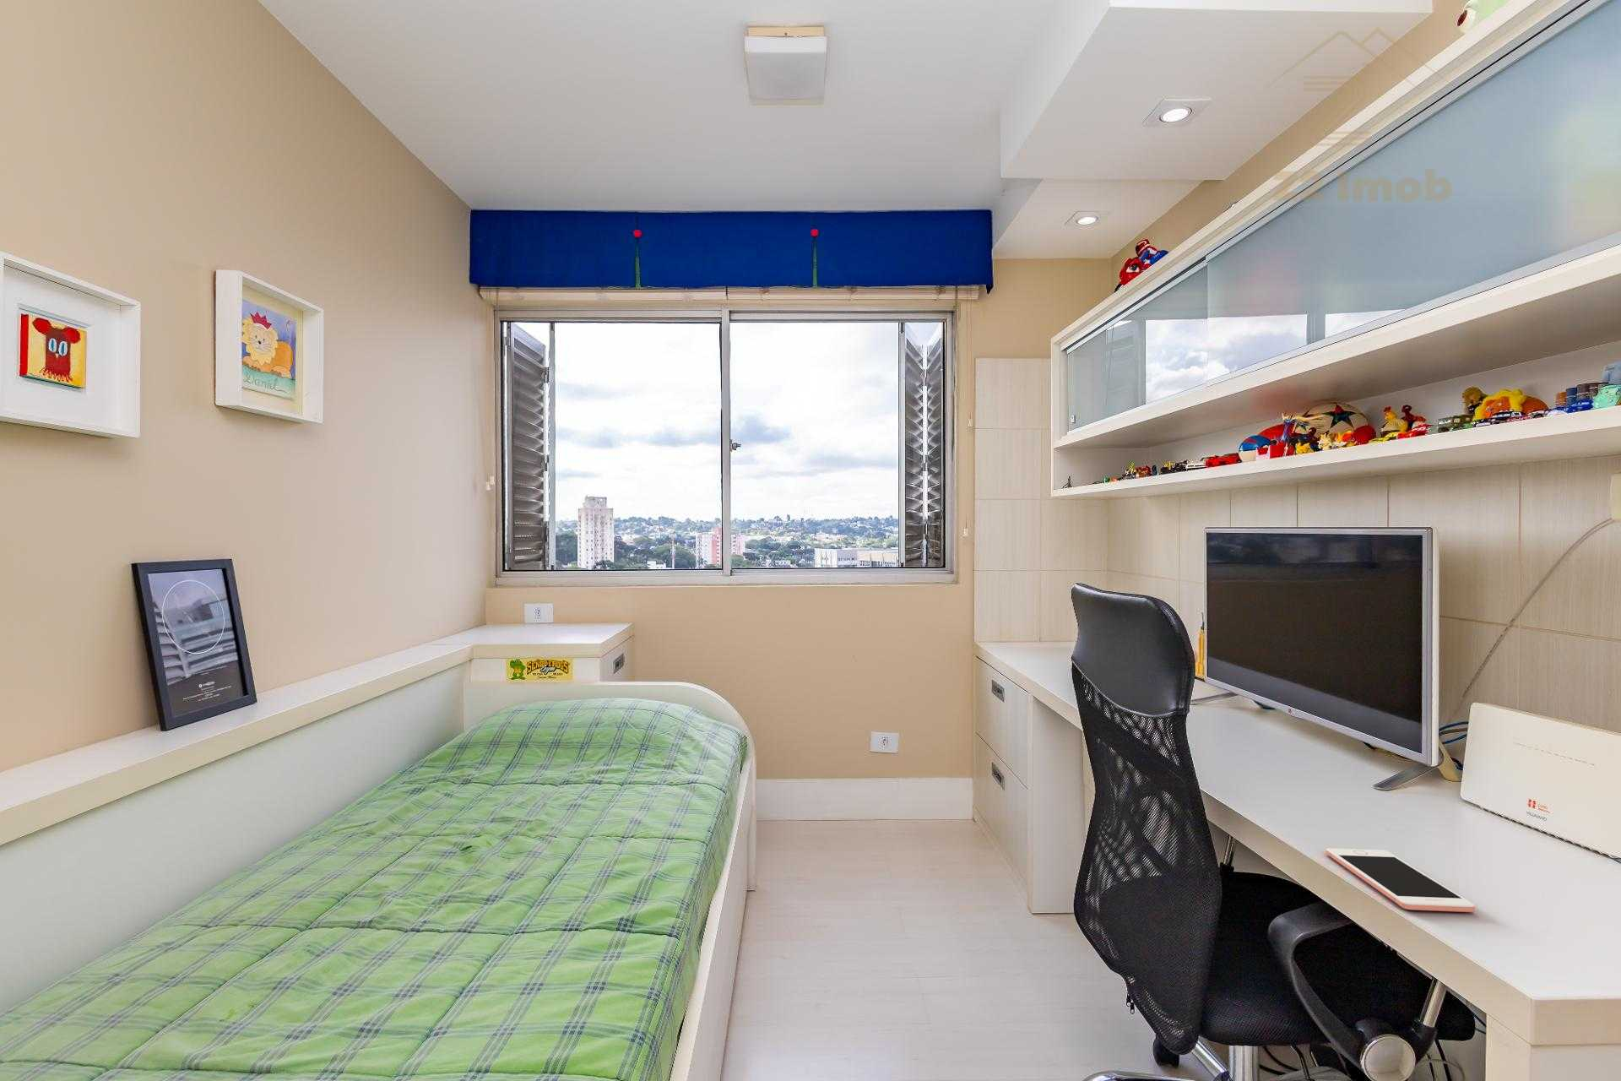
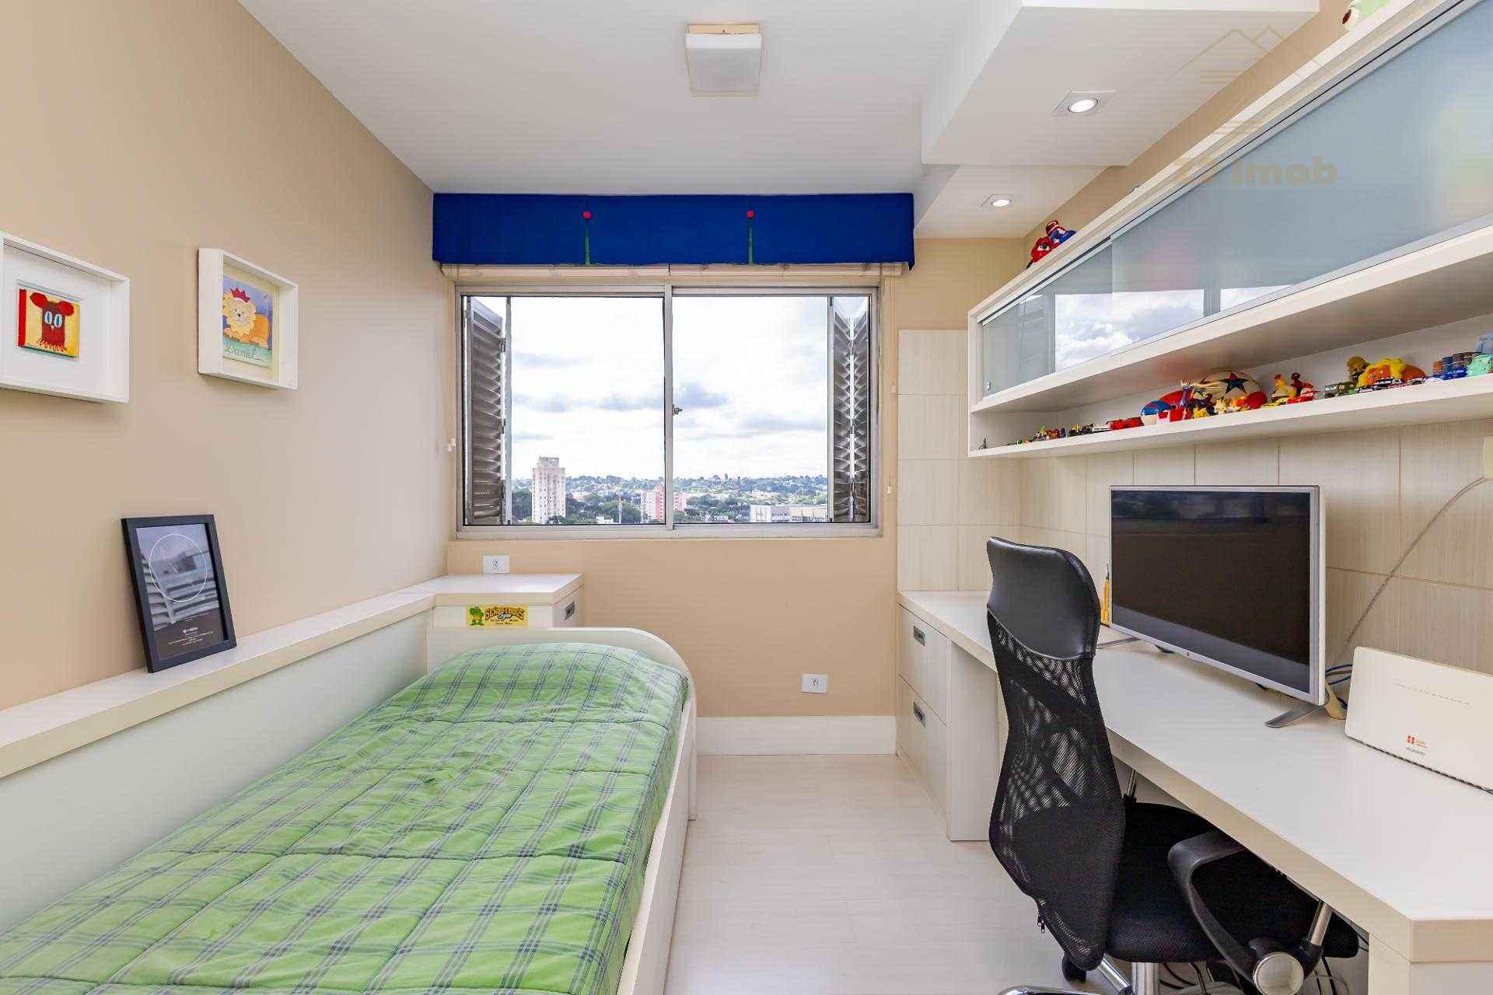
- cell phone (1394, 877)
